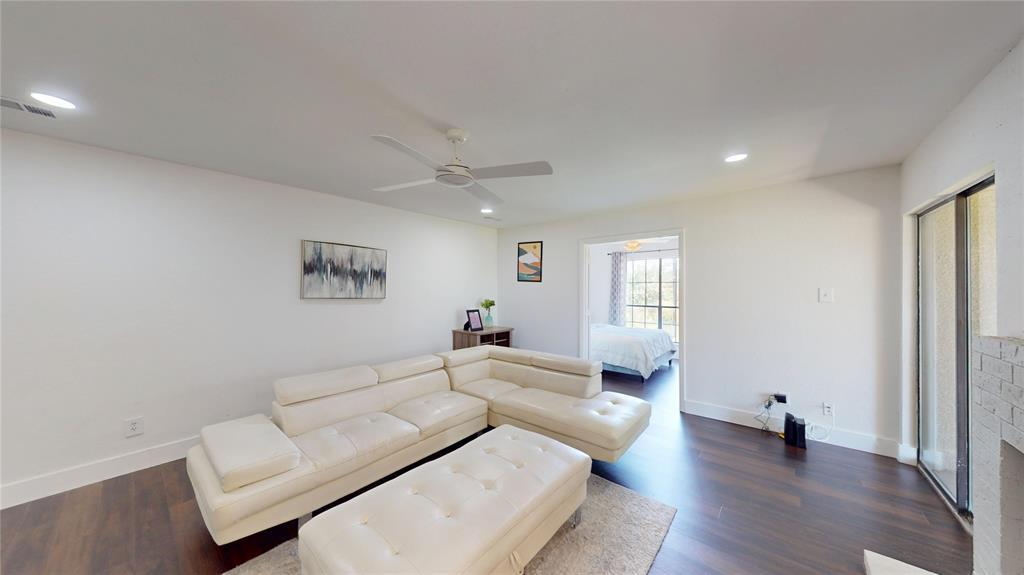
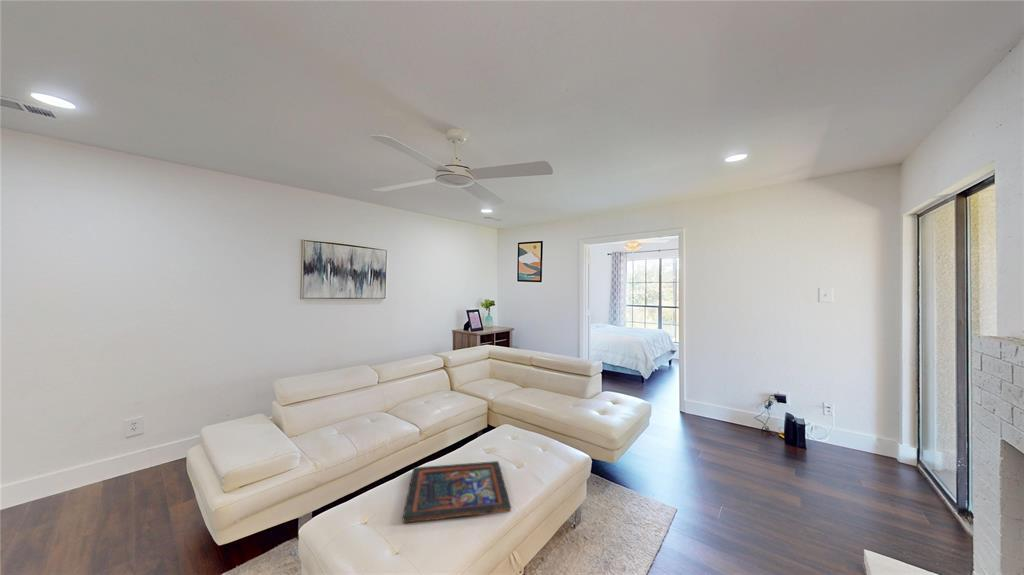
+ religious icon (457, 487)
